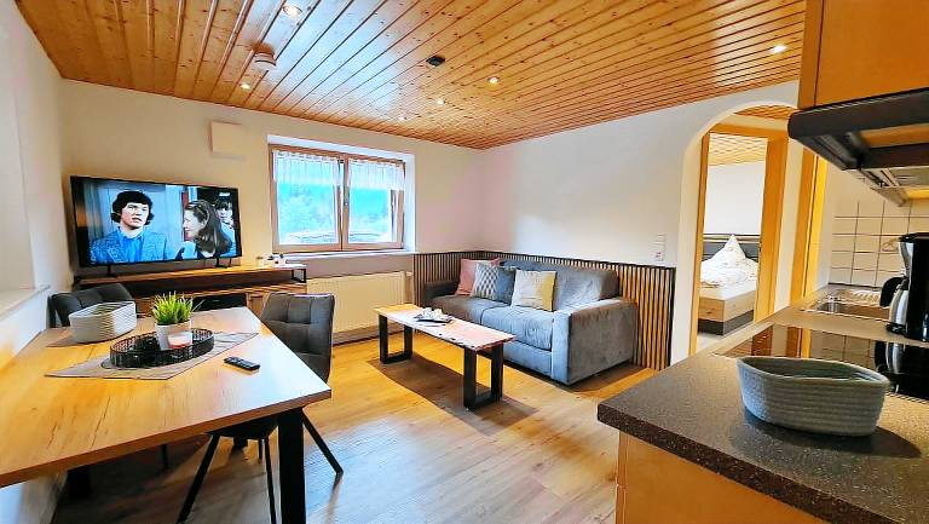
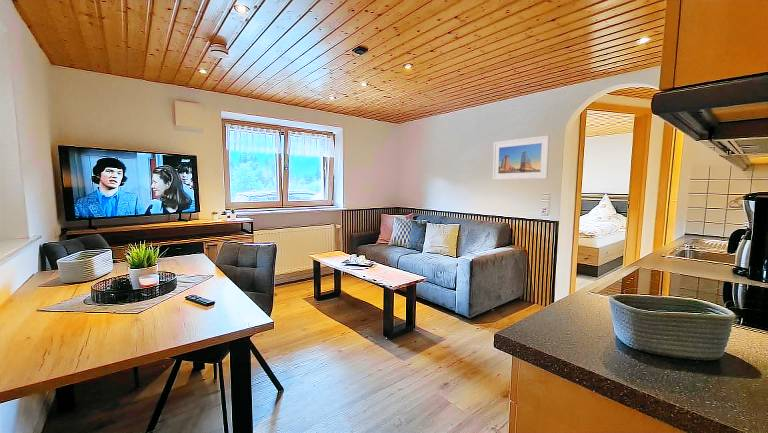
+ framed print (519, 159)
